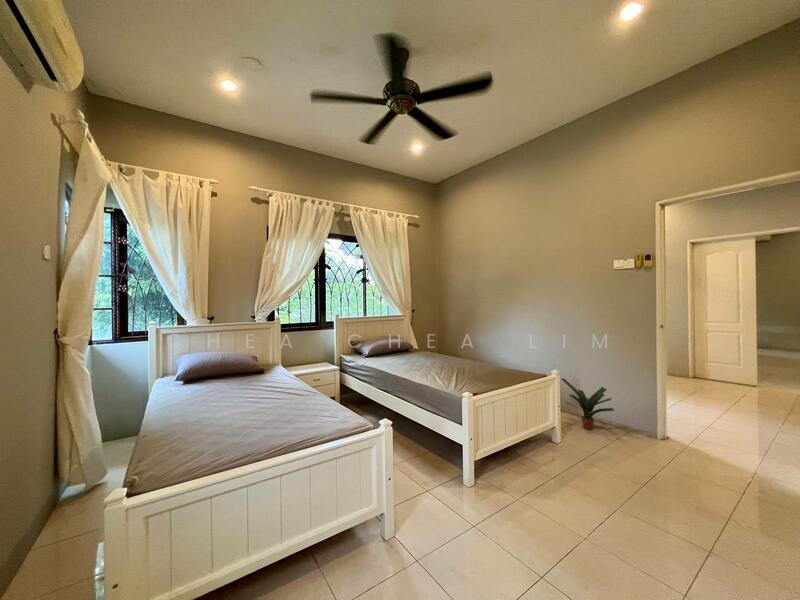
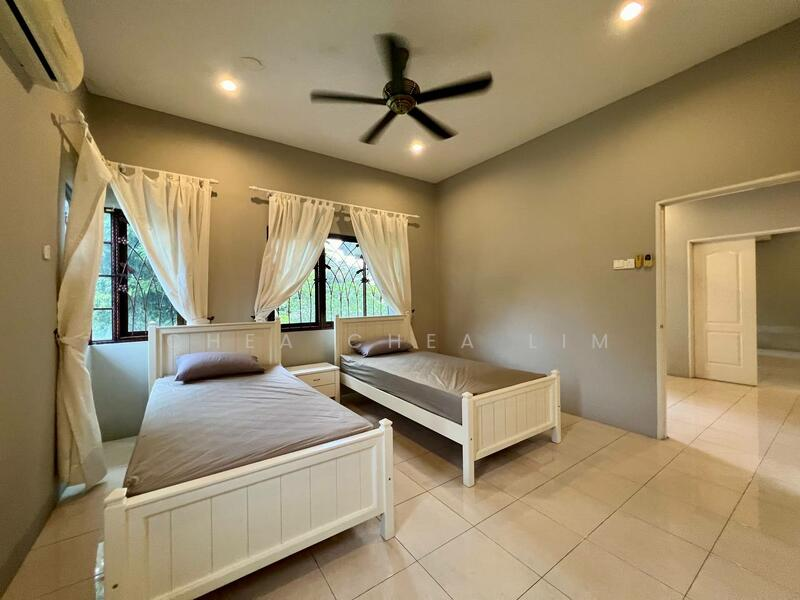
- potted plant (585, 404)
